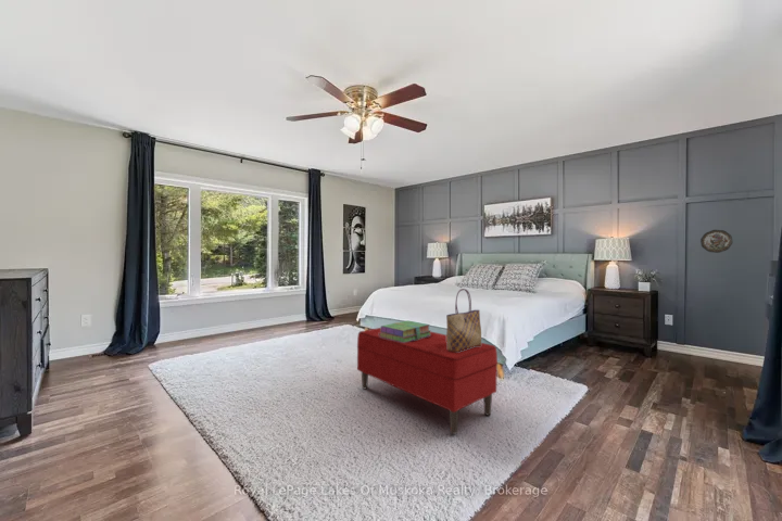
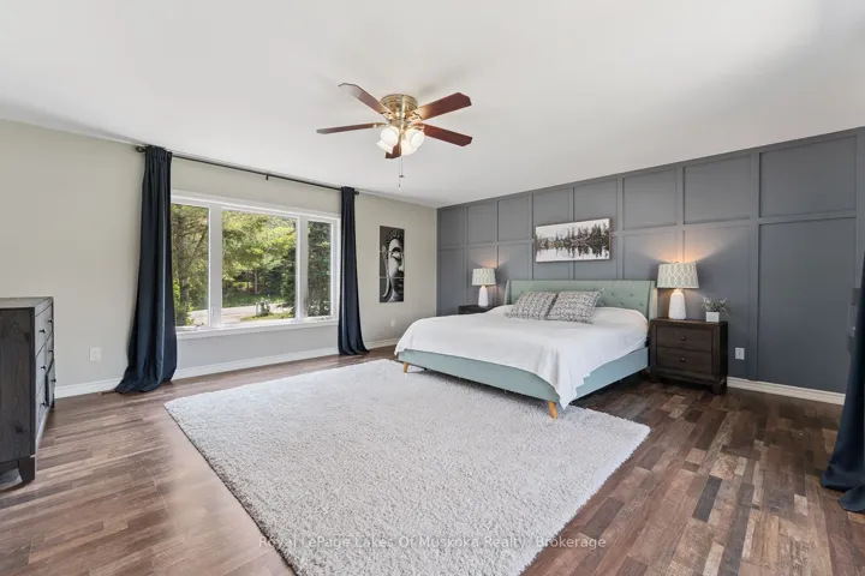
- bench (420, 368)
- stack of books (405, 330)
- decorative plate (716, 241)
- tote bag (465, 318)
